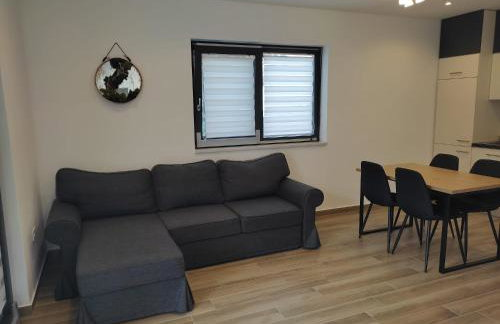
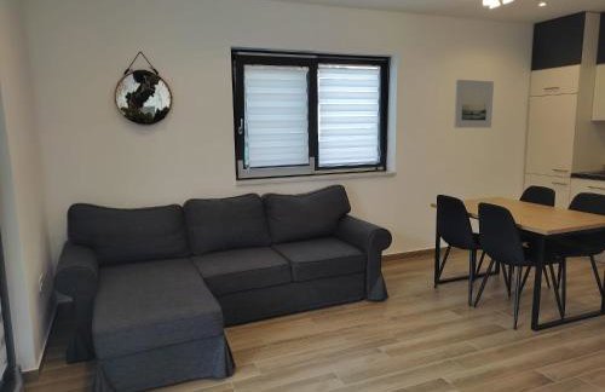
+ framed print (473, 104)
